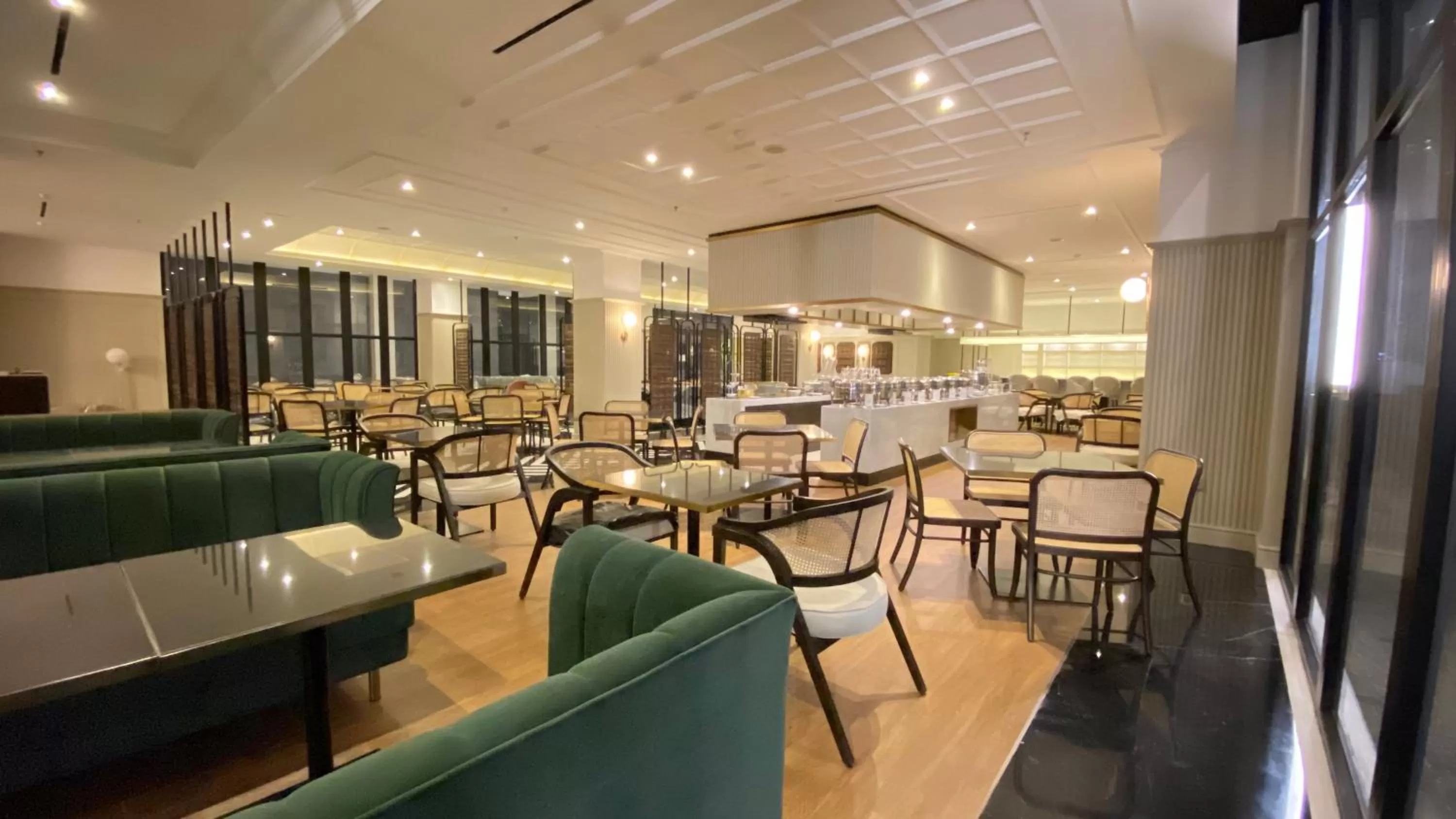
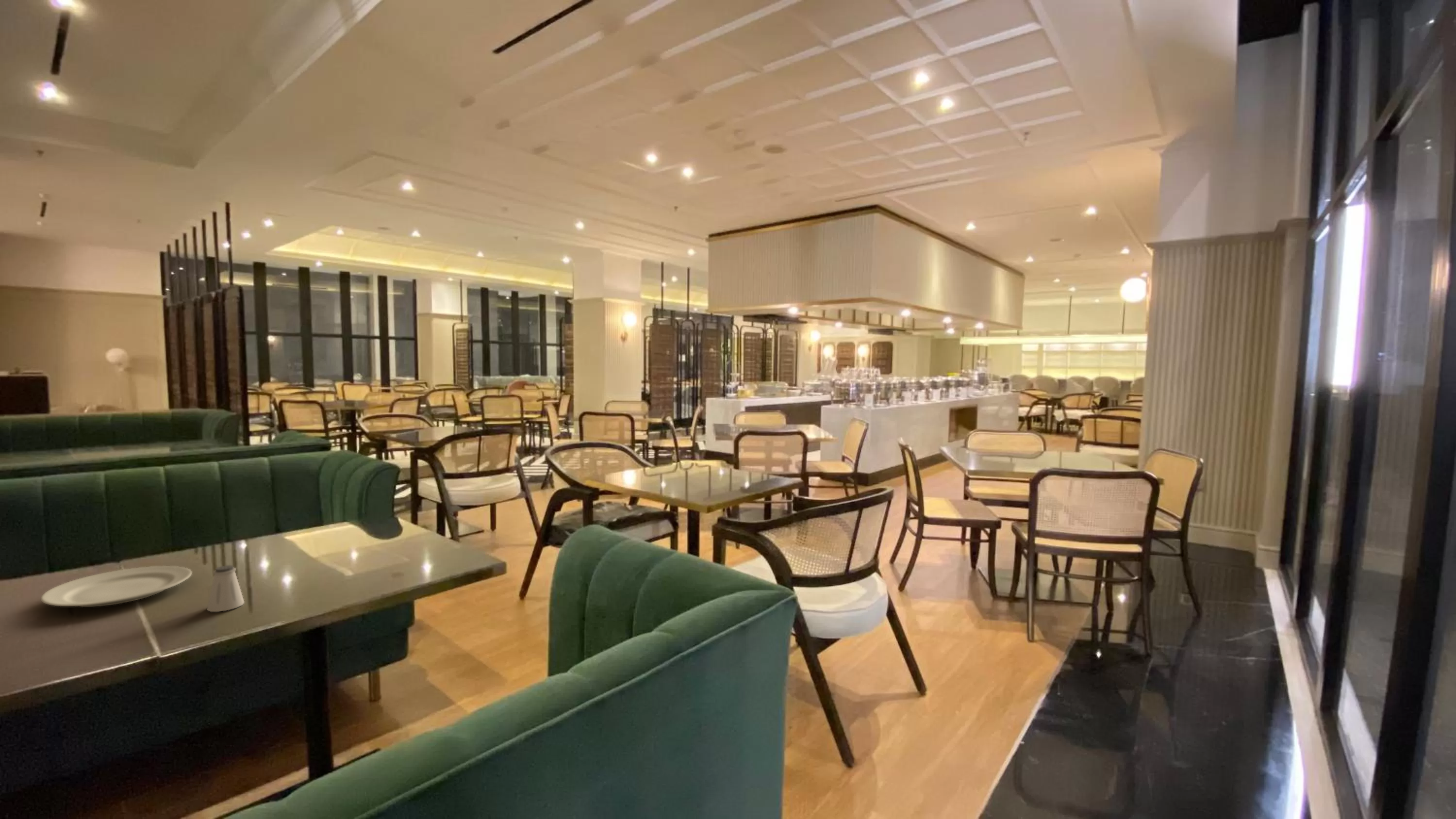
+ saltshaker (225, 587)
+ chinaware (121, 588)
